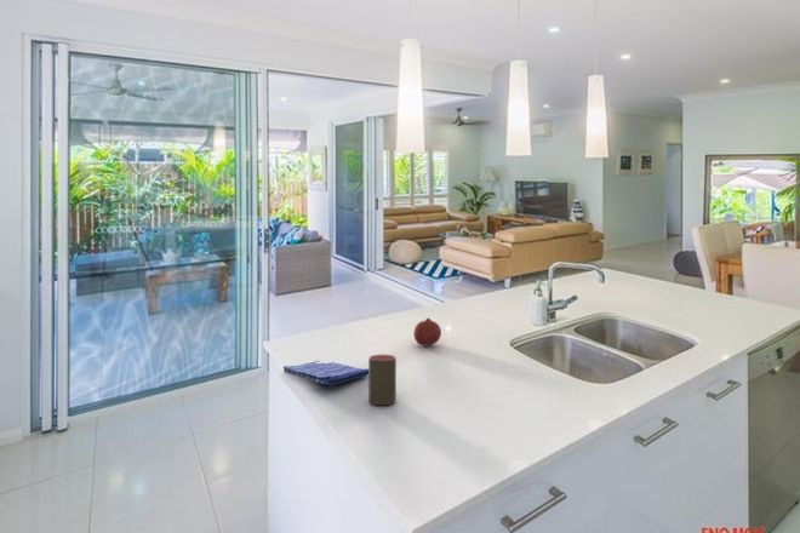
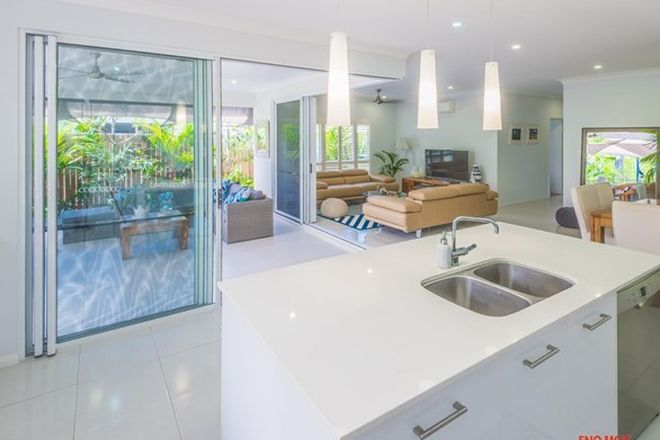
- dish towel (326, 369)
- cup (382, 378)
- fruit (427, 331)
